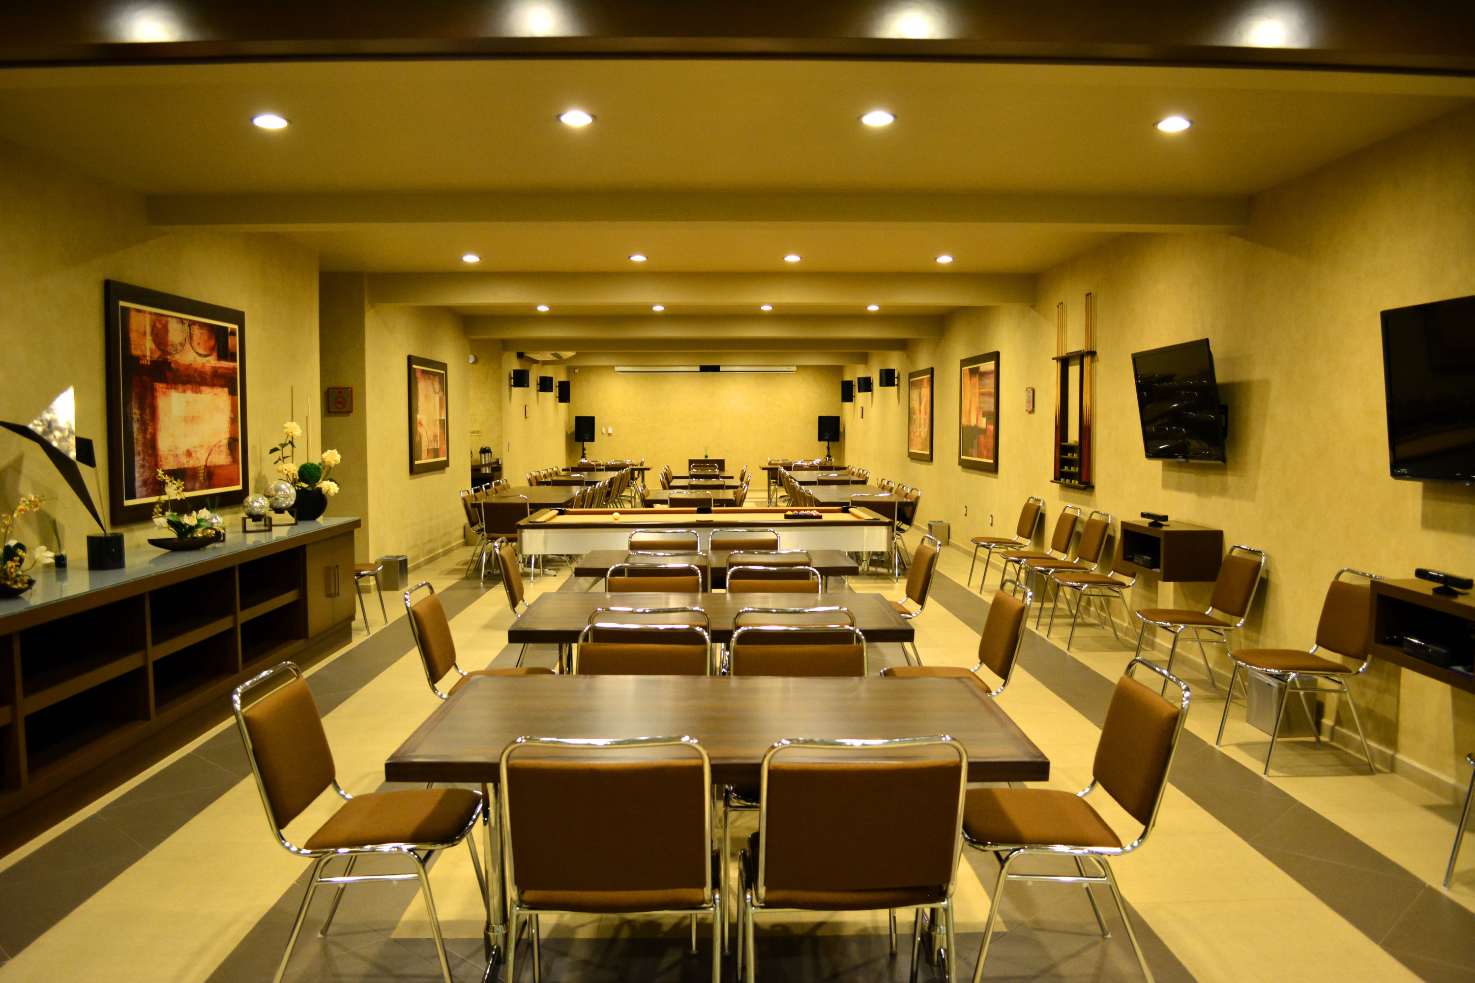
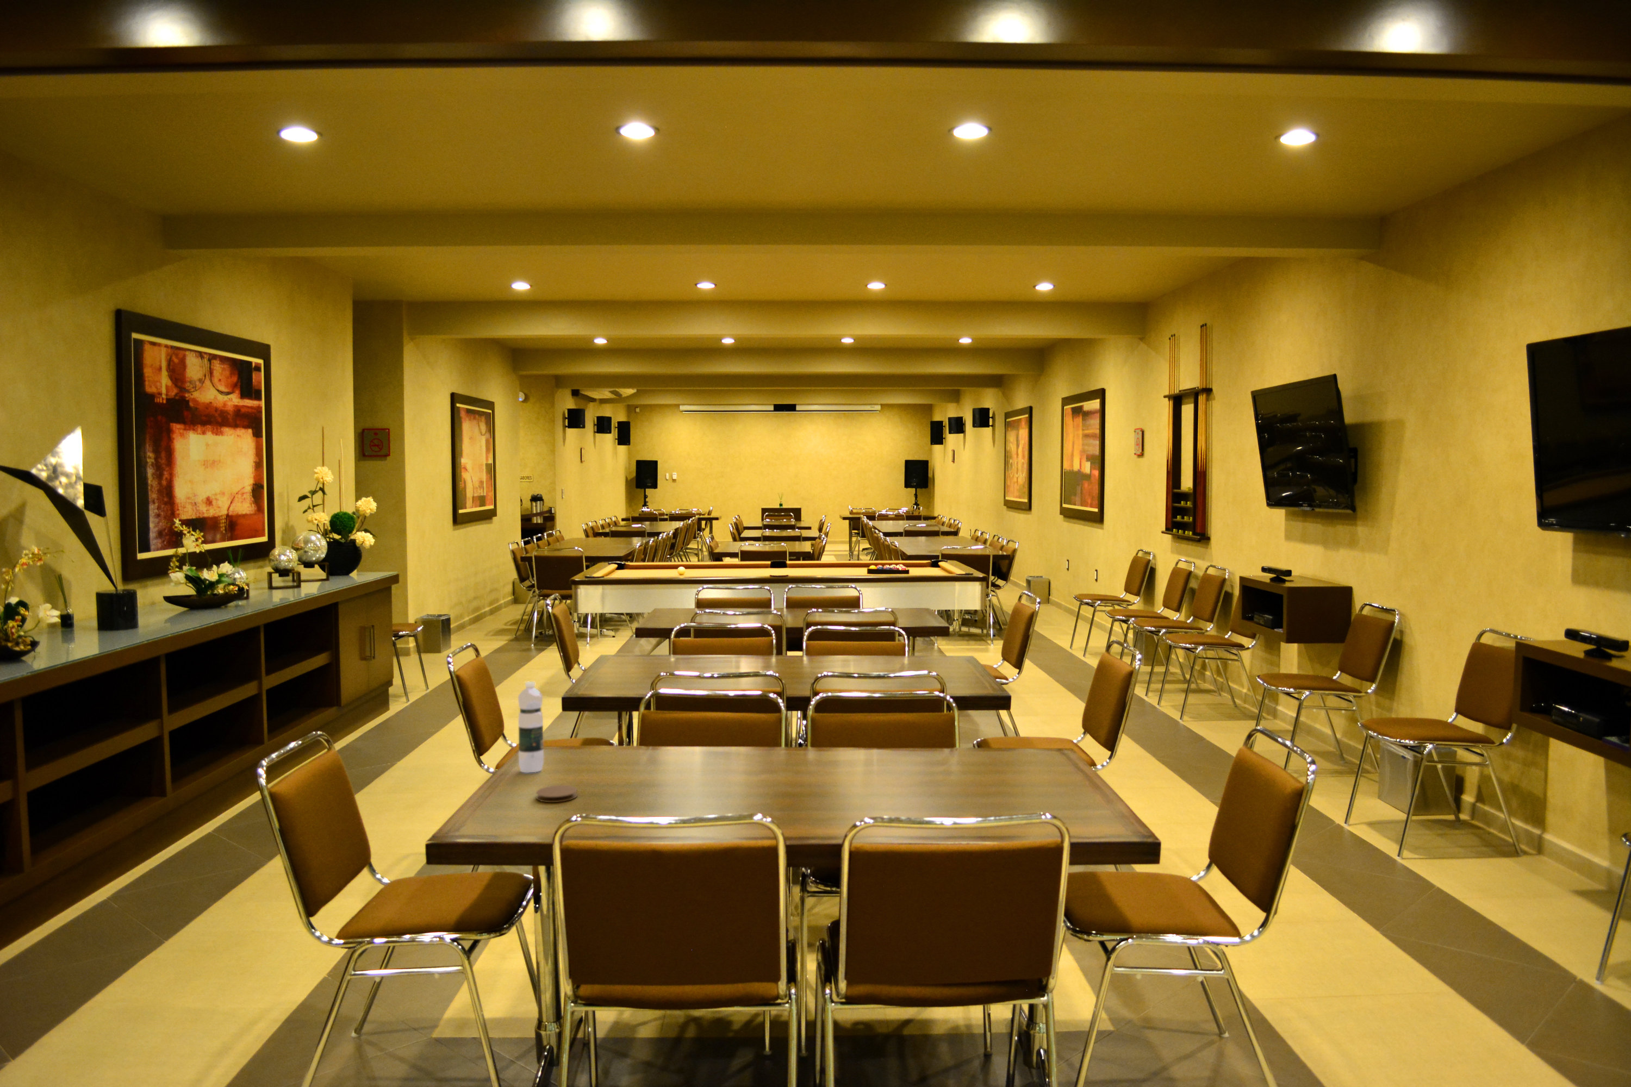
+ coaster (557, 793)
+ water bottle (530, 727)
